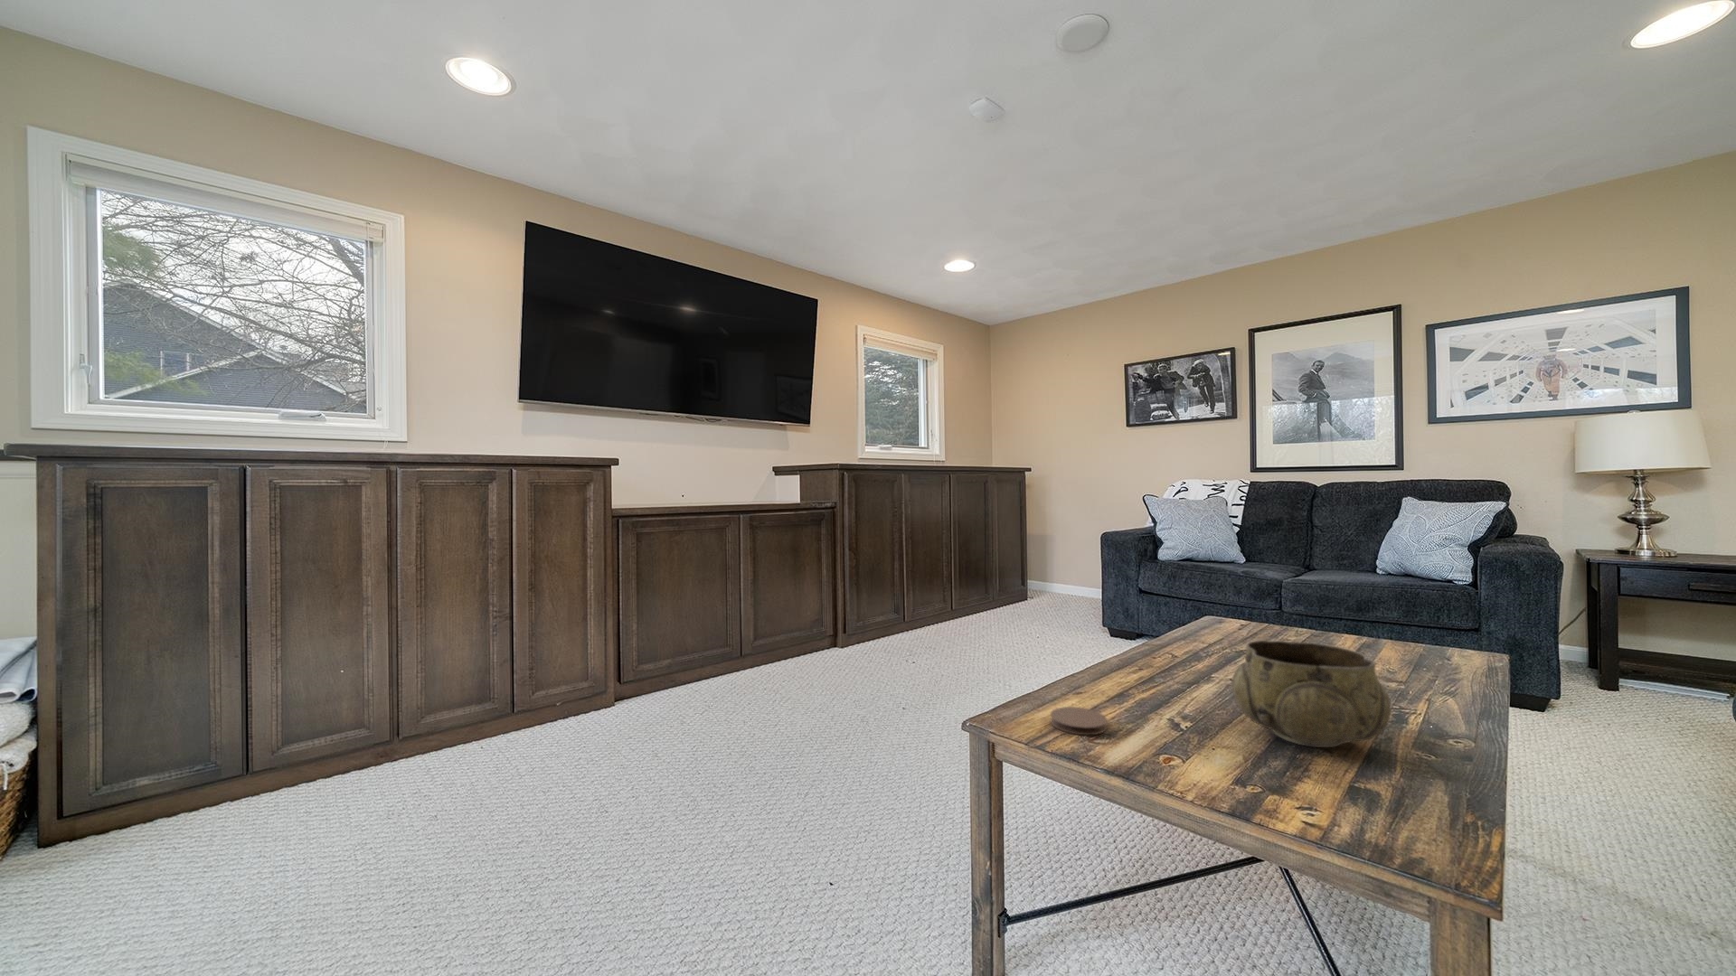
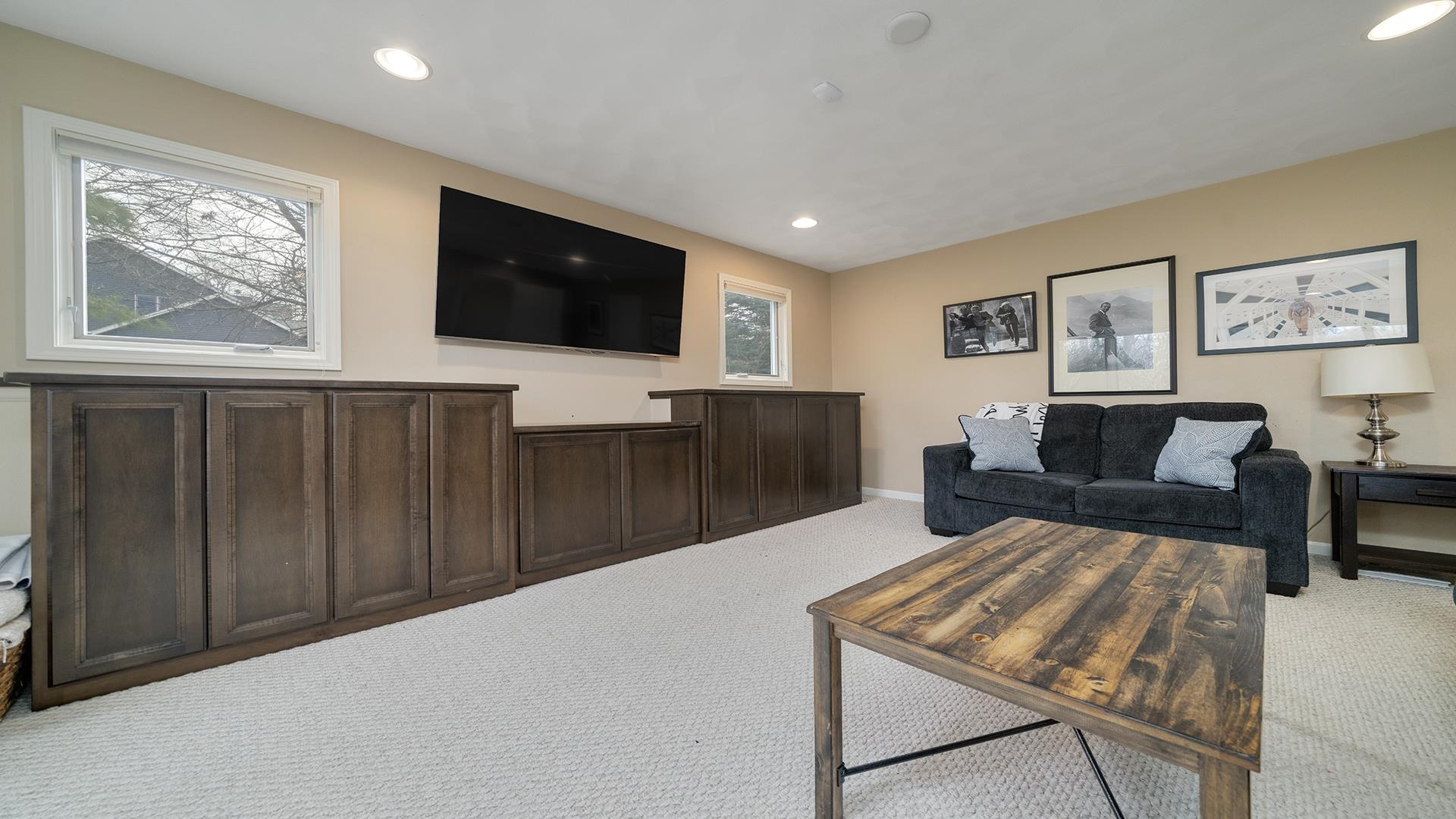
- decorative bowl (1307, 694)
- coaster (1078, 720)
